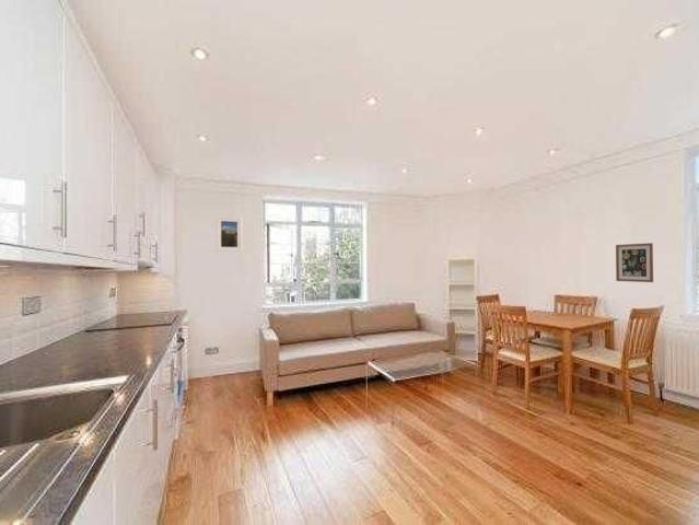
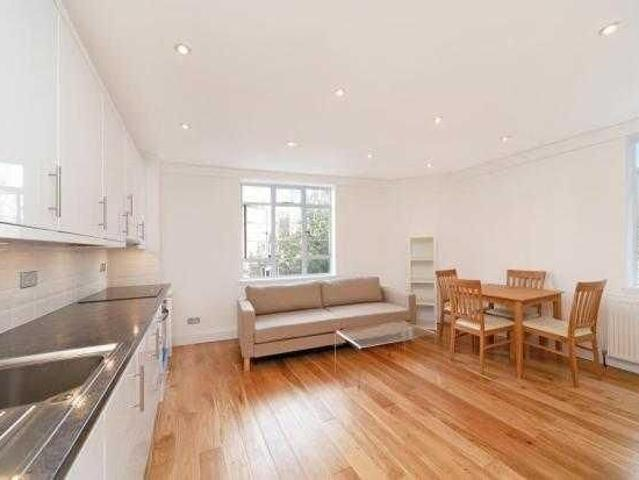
- wall art (633, 262)
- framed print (229, 234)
